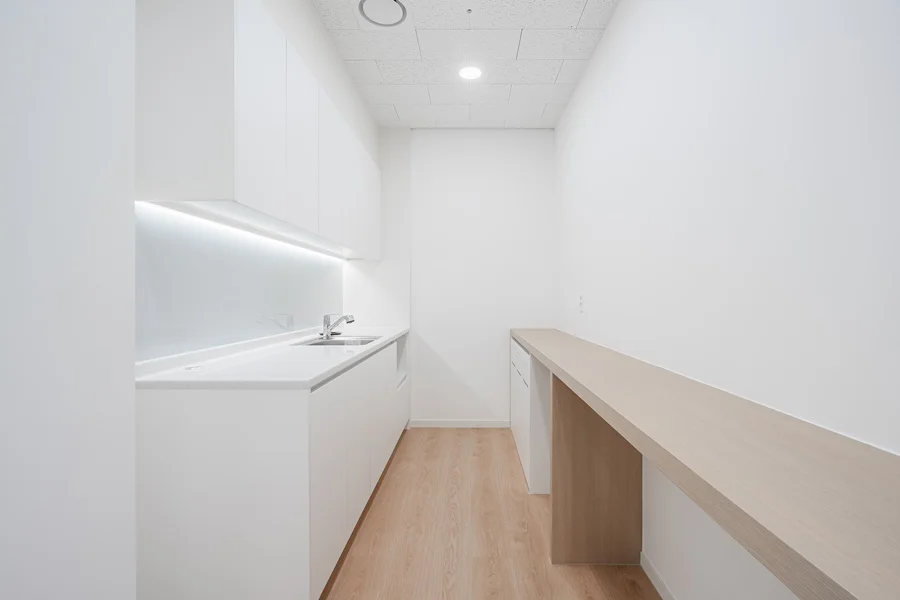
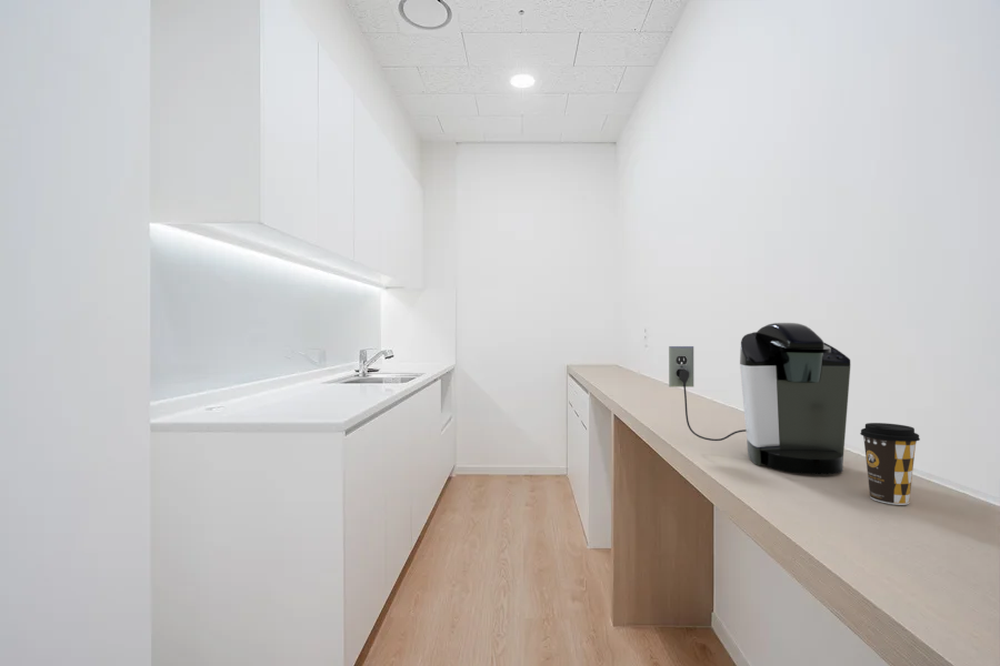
+ coffee cup (889, 463)
+ coffee maker (761, 391)
